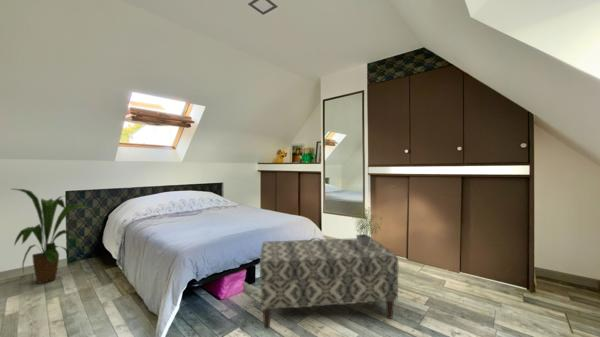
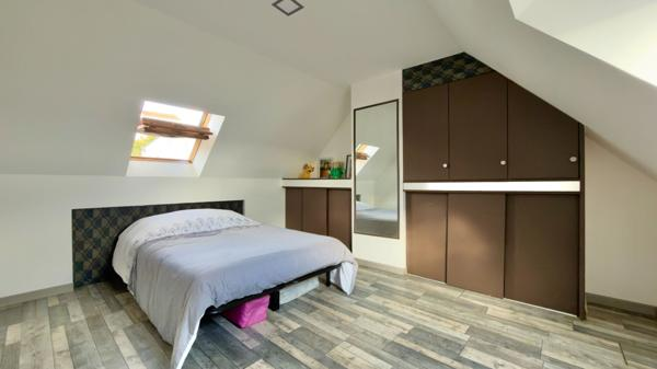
- potted plant (366, 224)
- house plant (57, 233)
- bench (324, 277)
